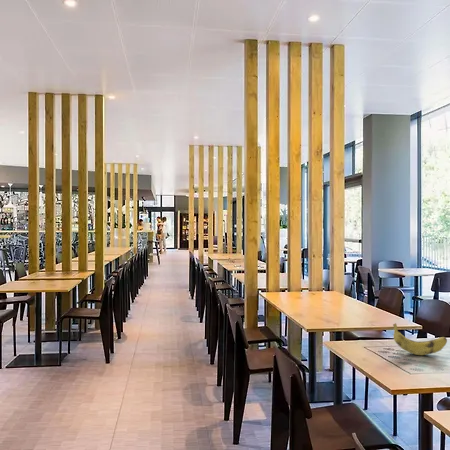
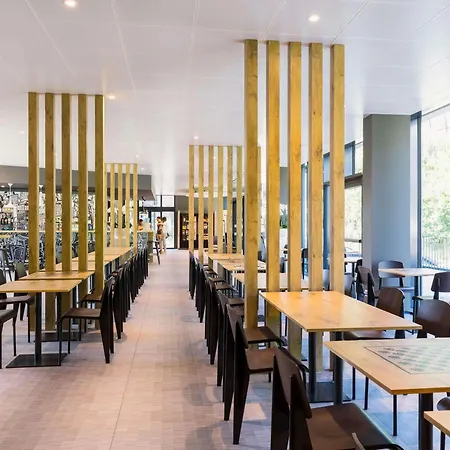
- banana (419, 341)
